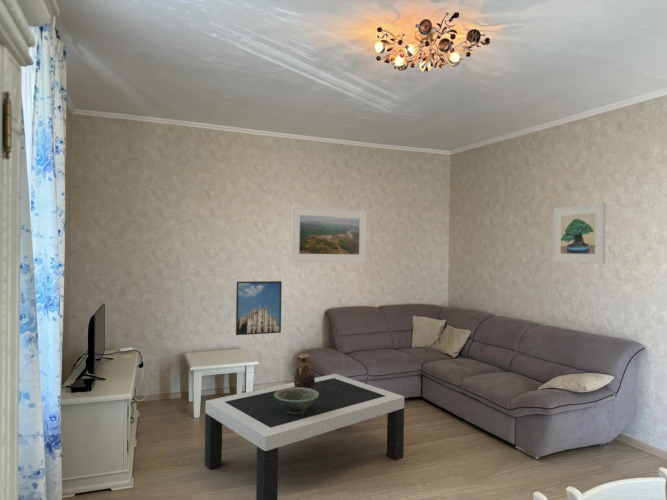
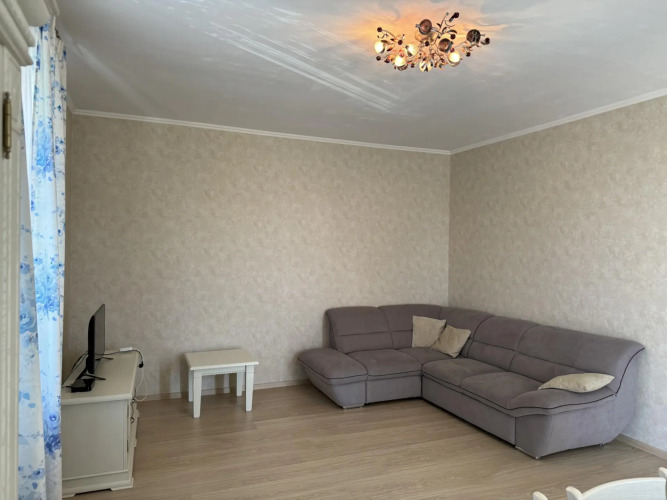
- coffee table (306, 429)
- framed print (330, 235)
- vase (304, 373)
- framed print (577, 234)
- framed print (259, 307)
- decorative bowl (296, 402)
